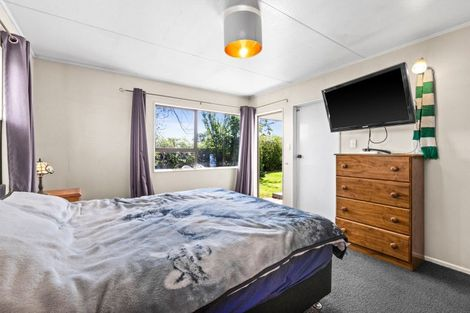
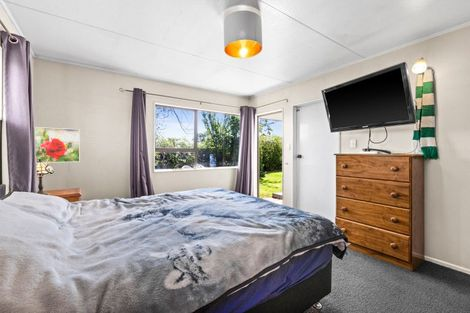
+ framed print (54, 145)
